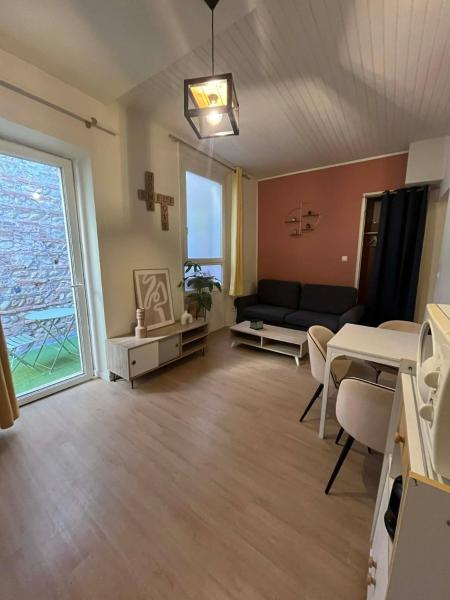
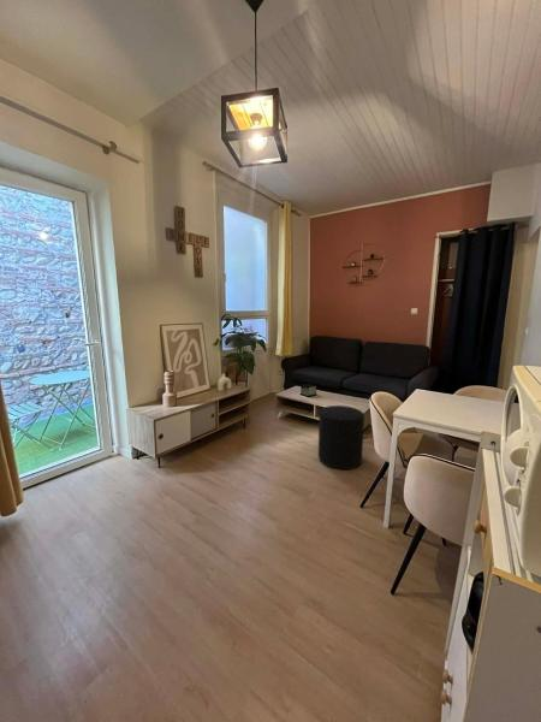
+ stool (340, 434)
